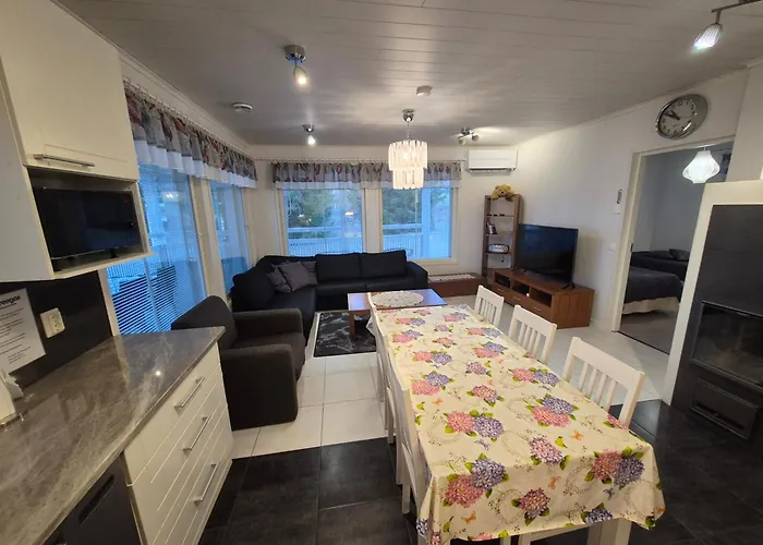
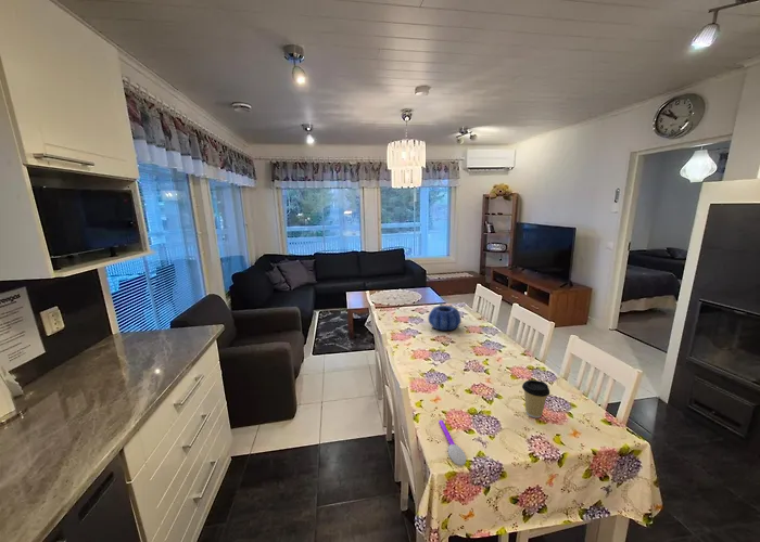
+ coffee cup (534, 399)
+ spoon (449, 439)
+ decorative bowl (444, 317)
